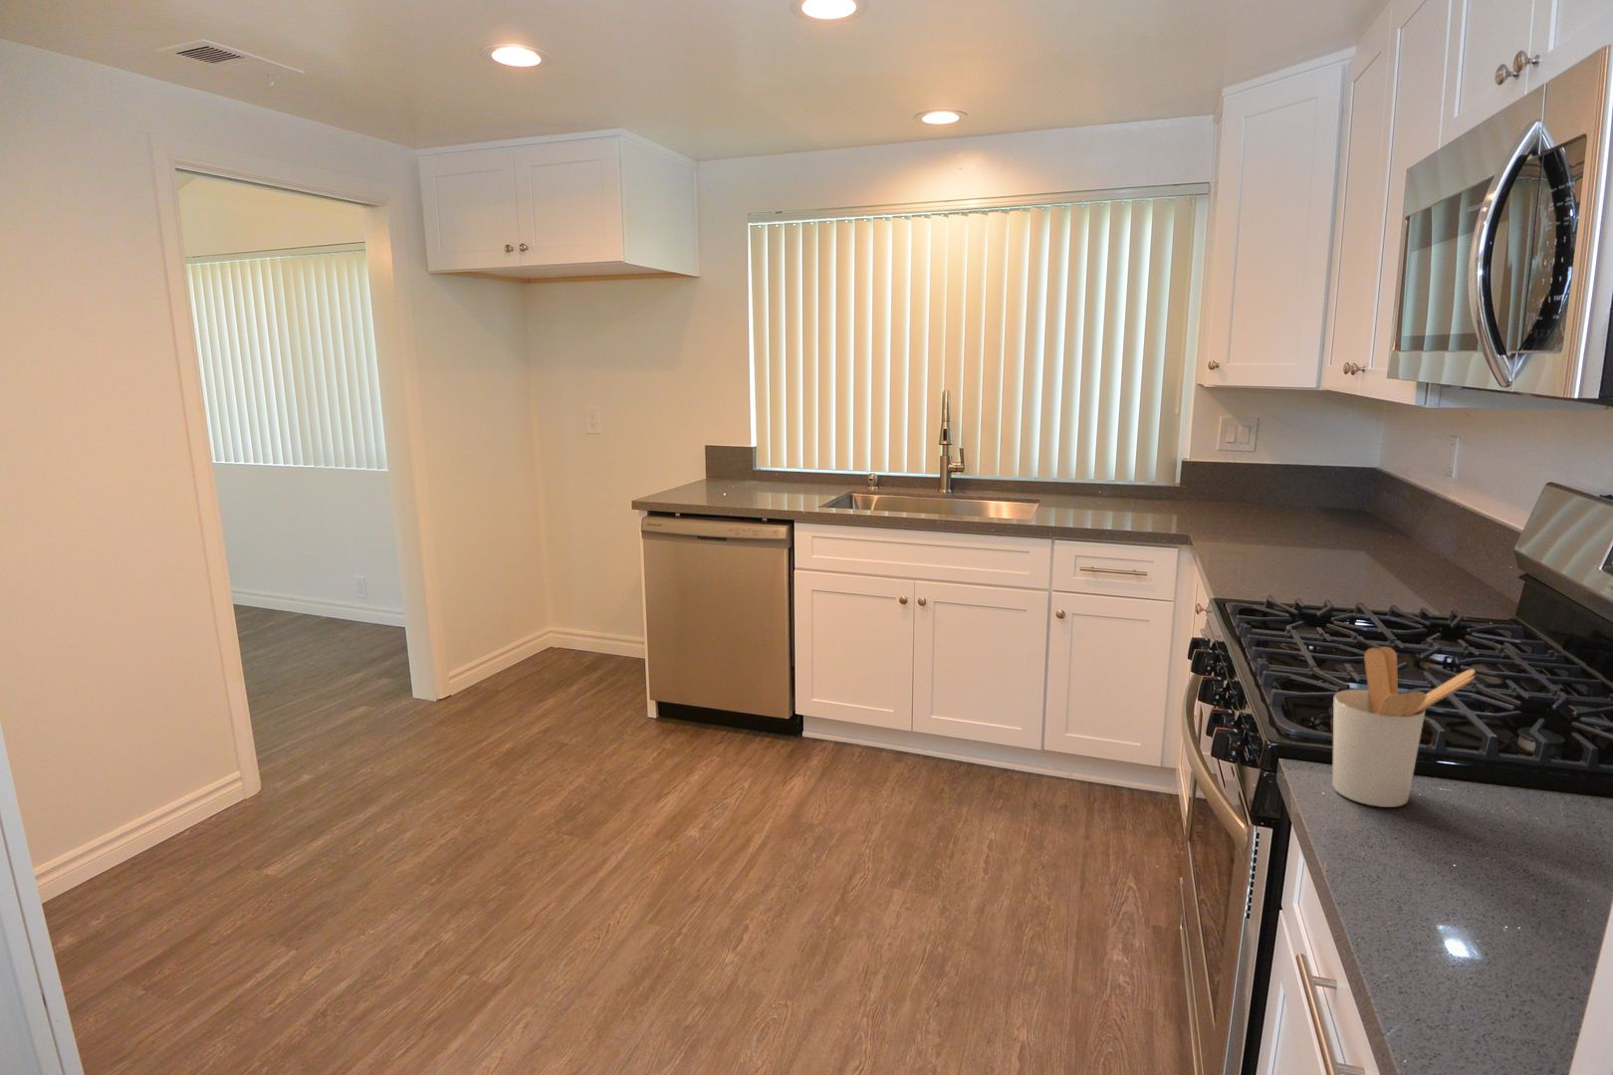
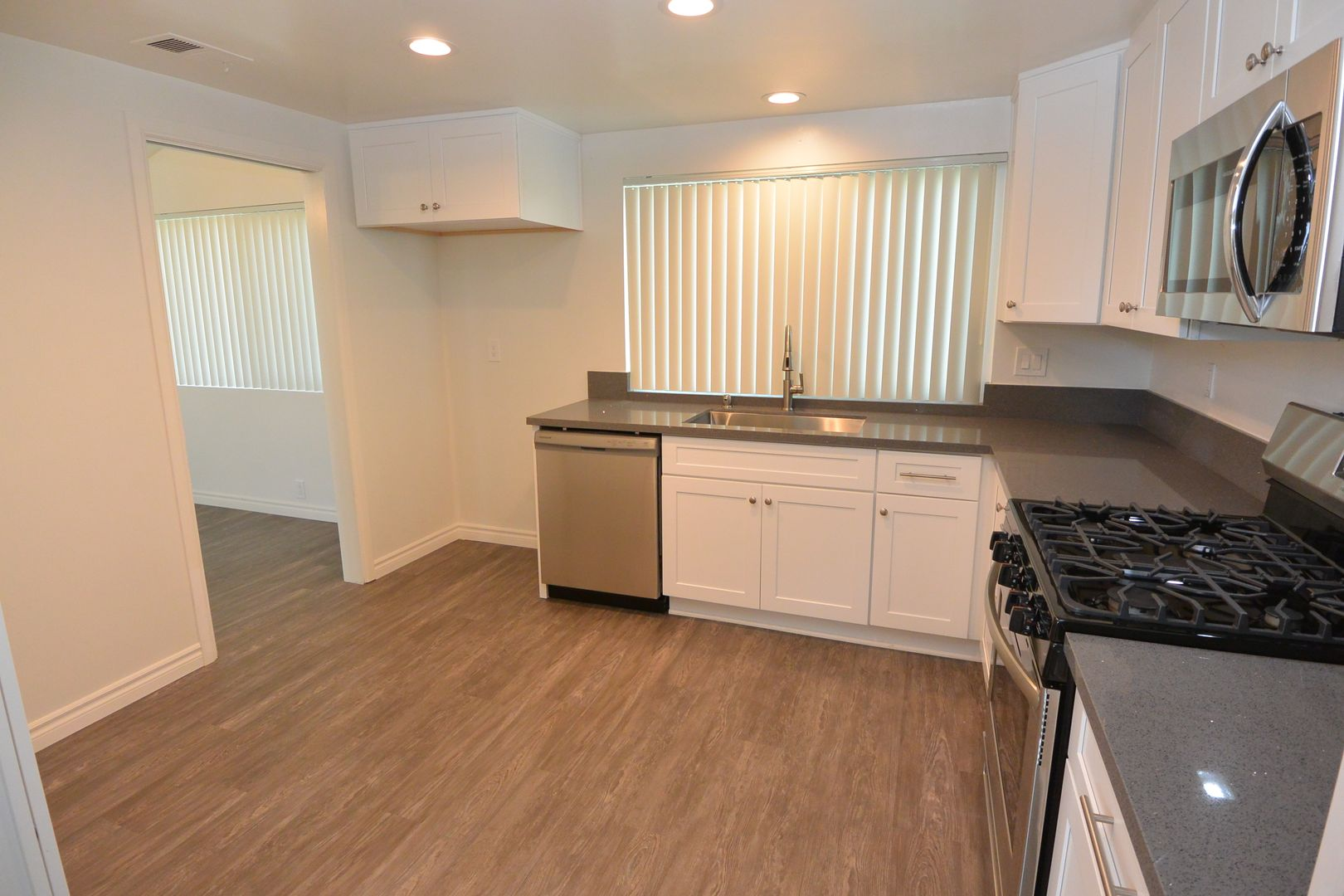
- utensil holder (1399, 728)
